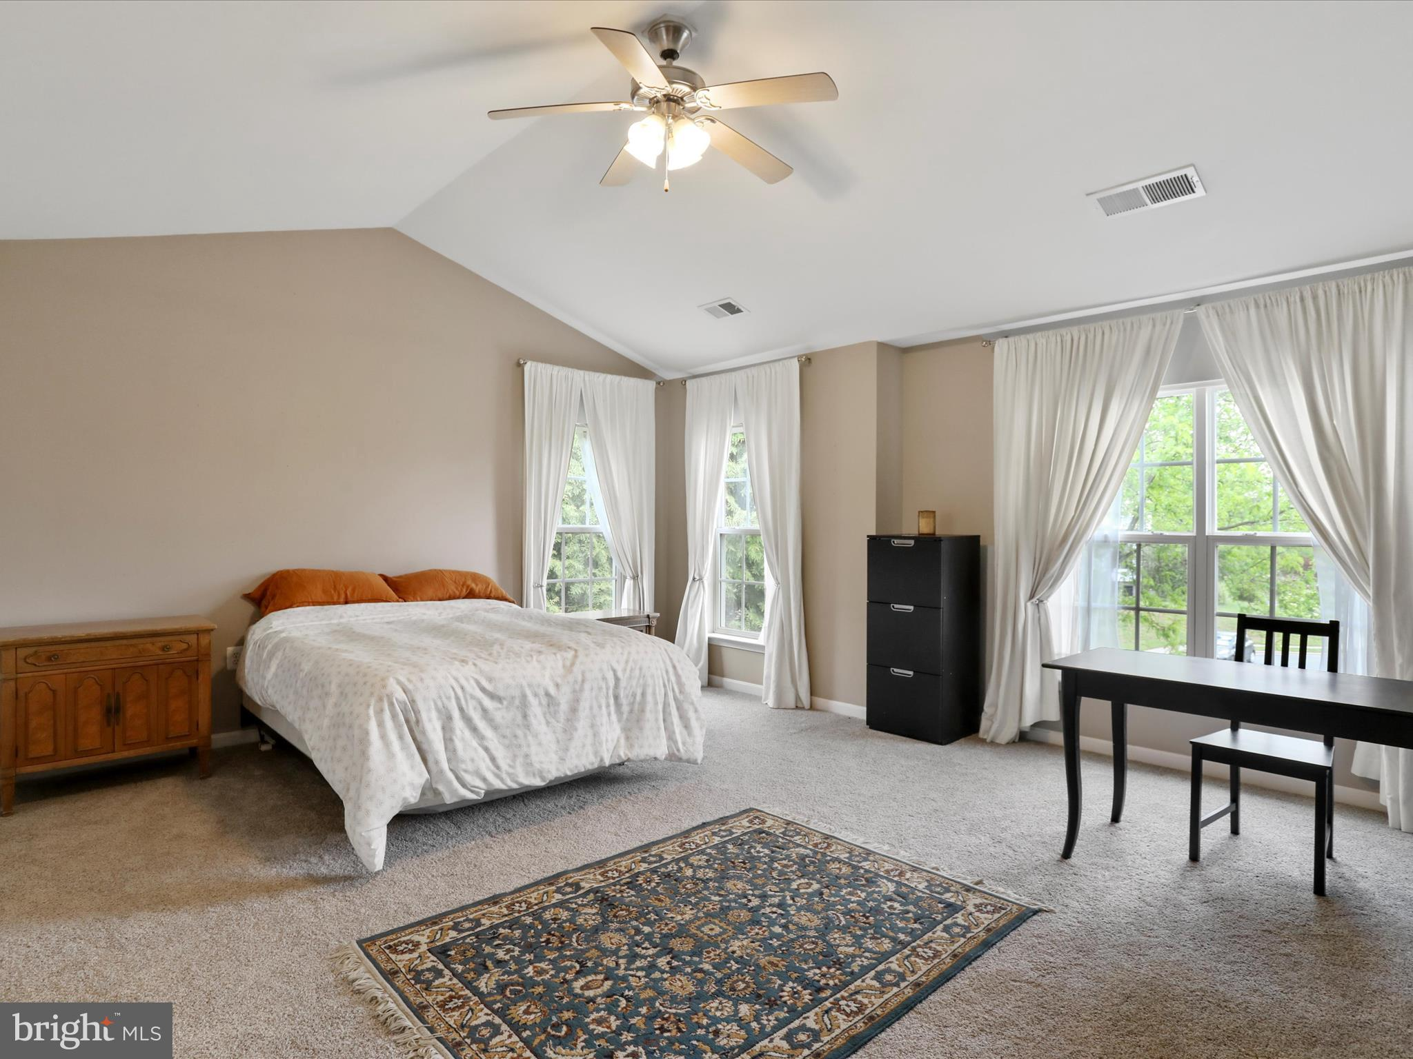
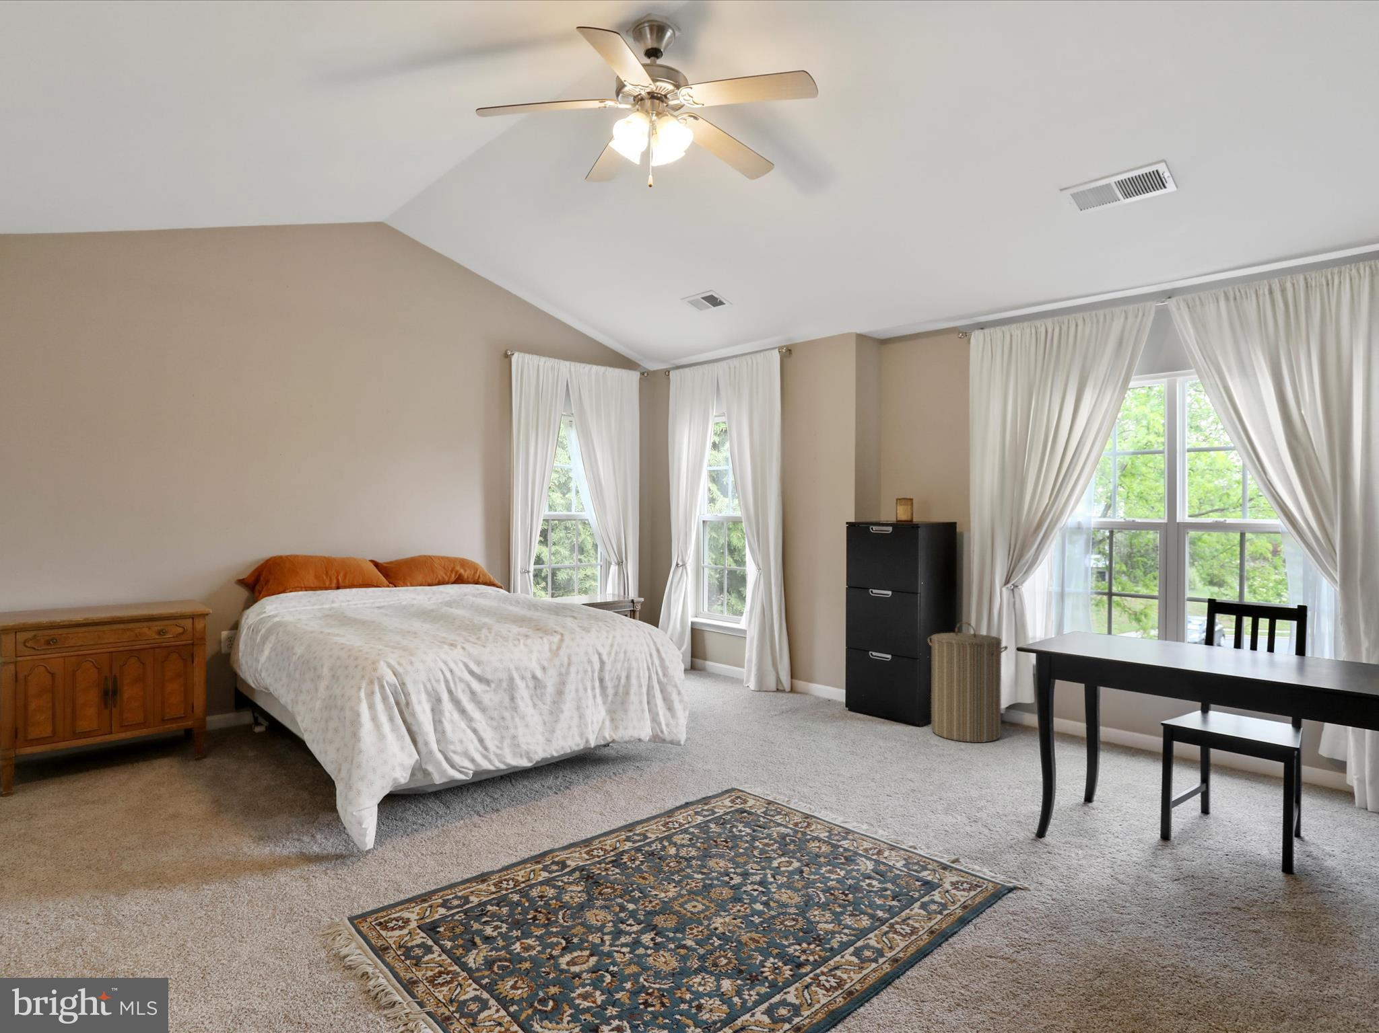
+ laundry hamper (965, 677)
